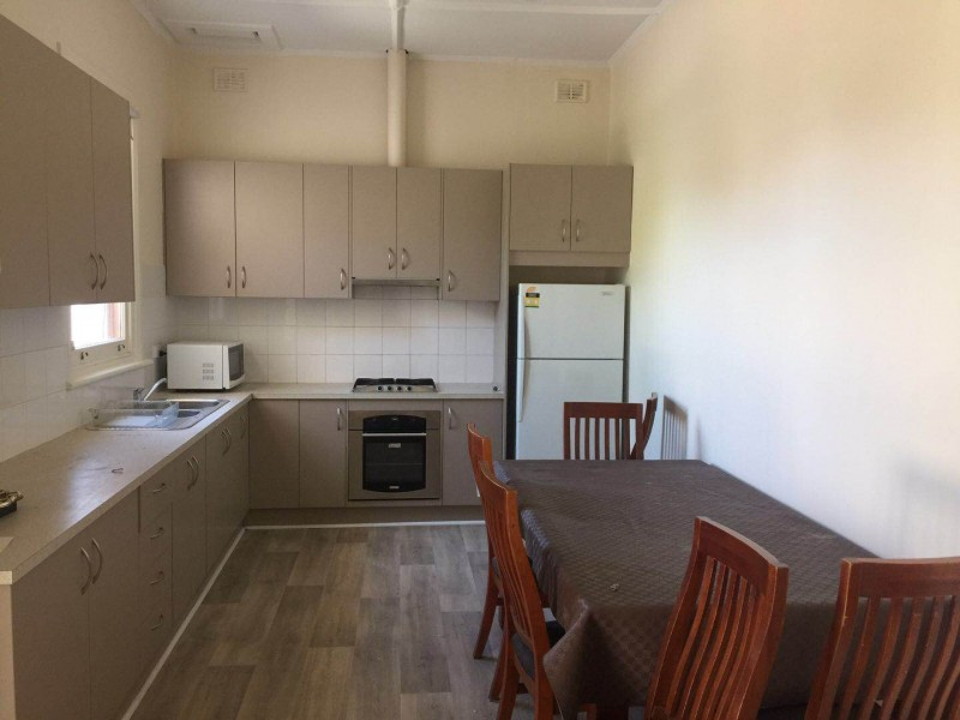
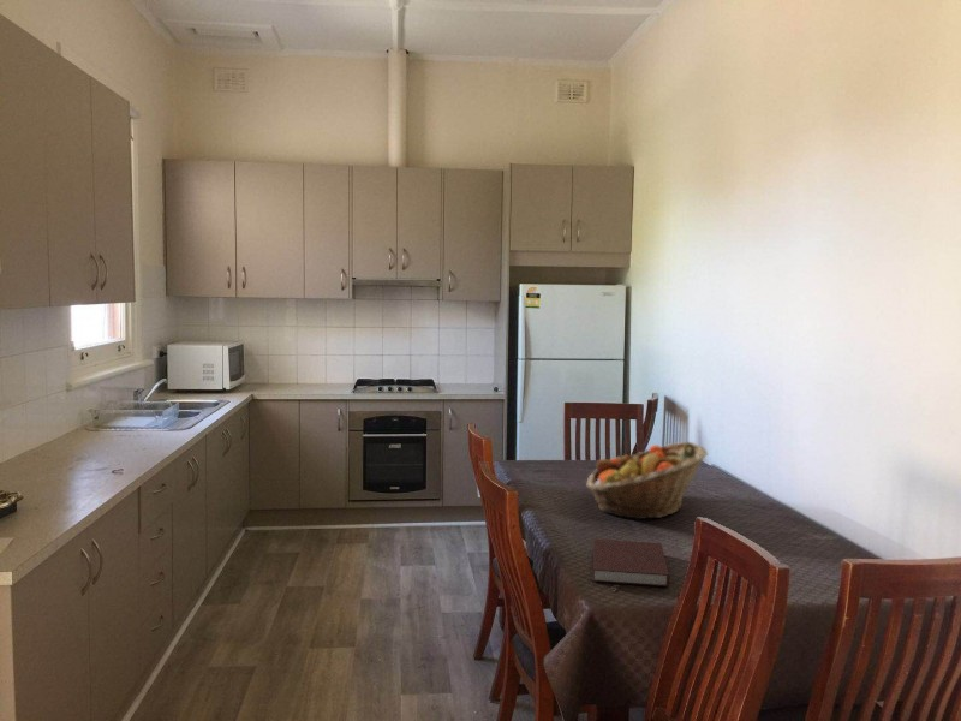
+ fruit basket (645, 476)
+ notebook (628, 561)
